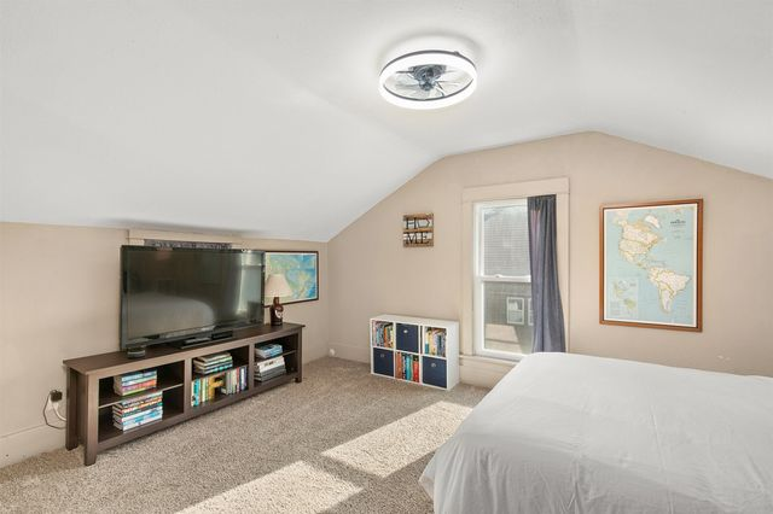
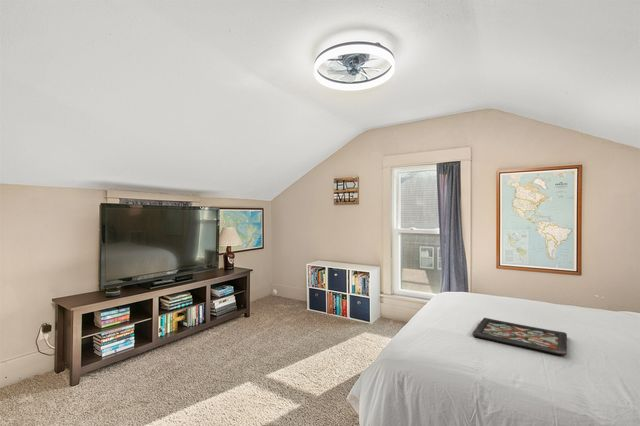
+ decorative tray (519, 334)
